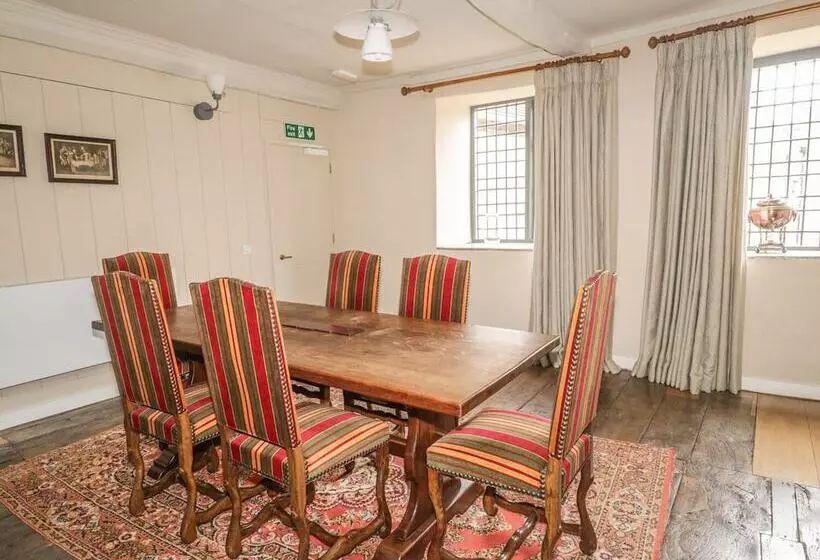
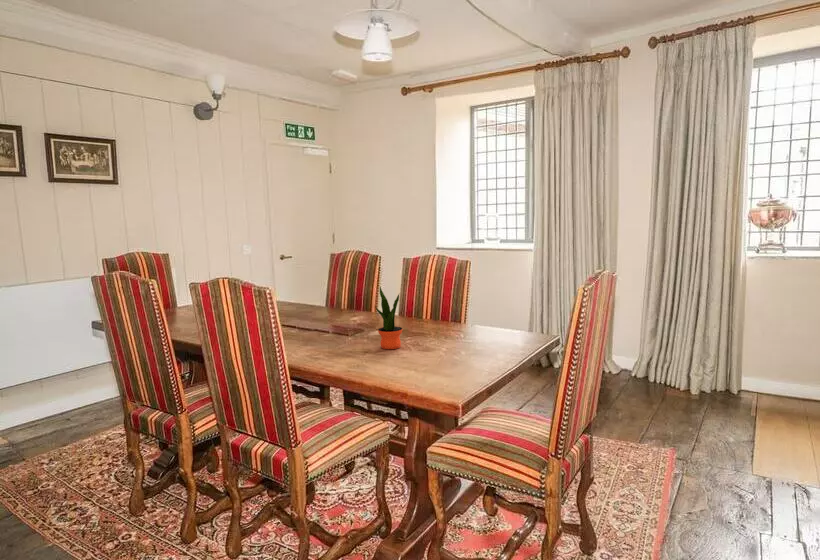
+ potted plant (386, 317)
